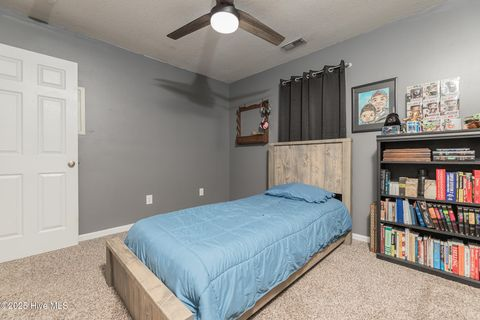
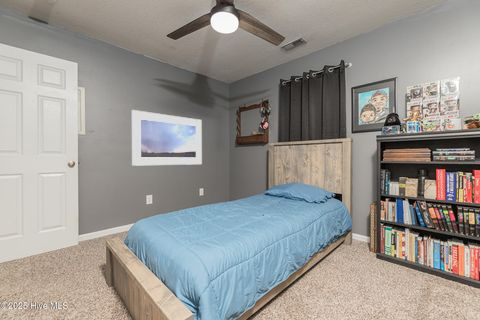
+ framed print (170, 140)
